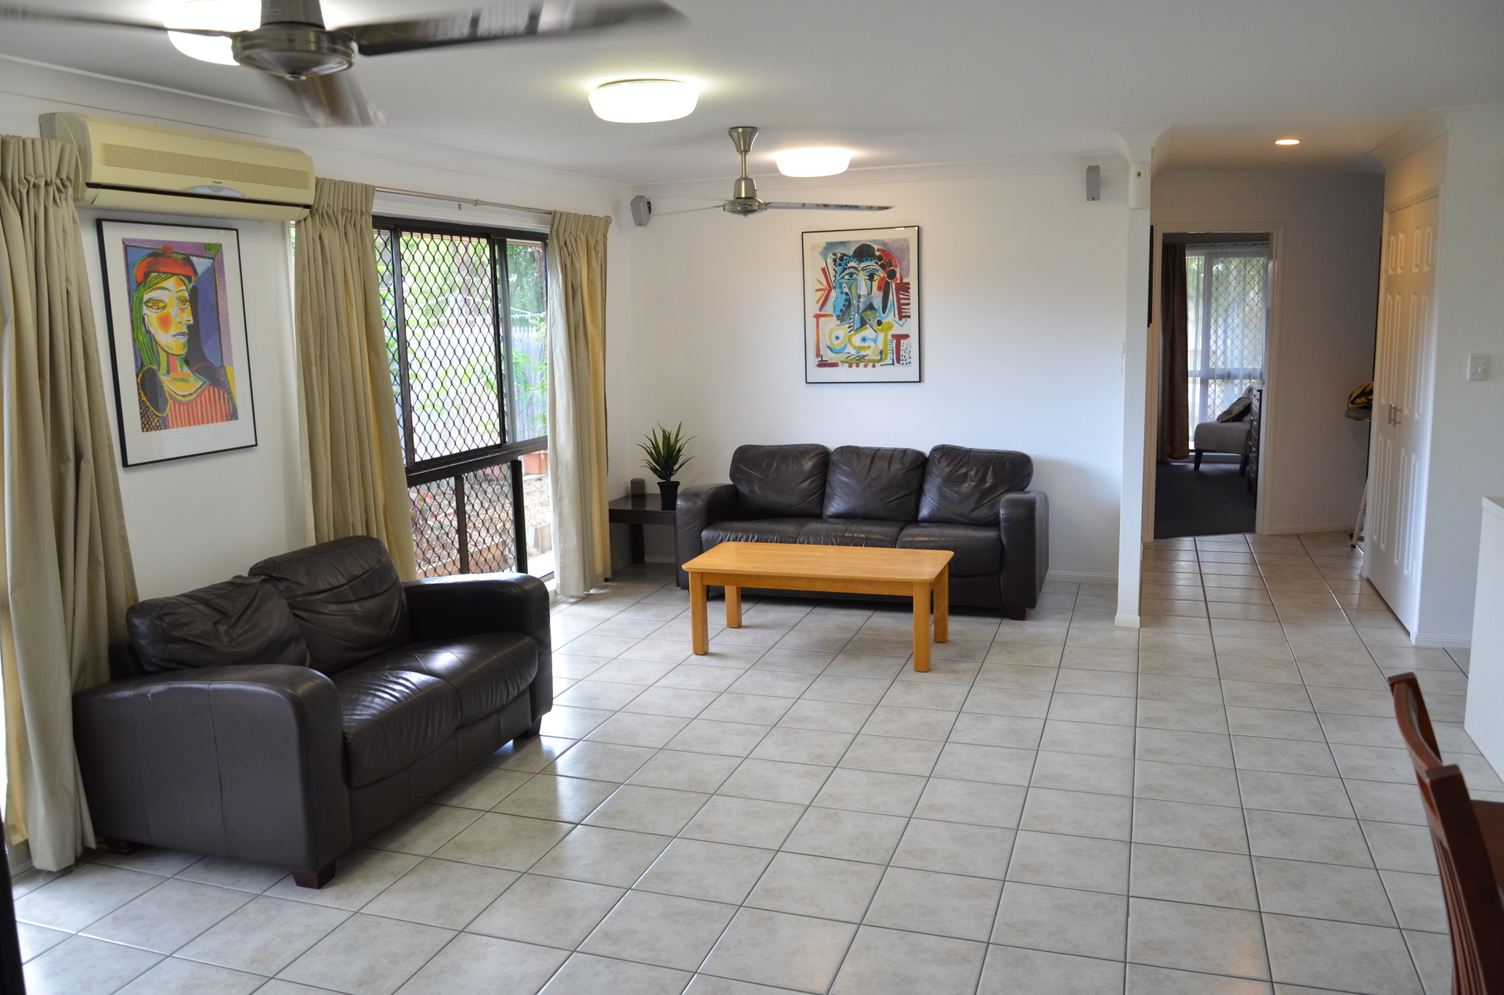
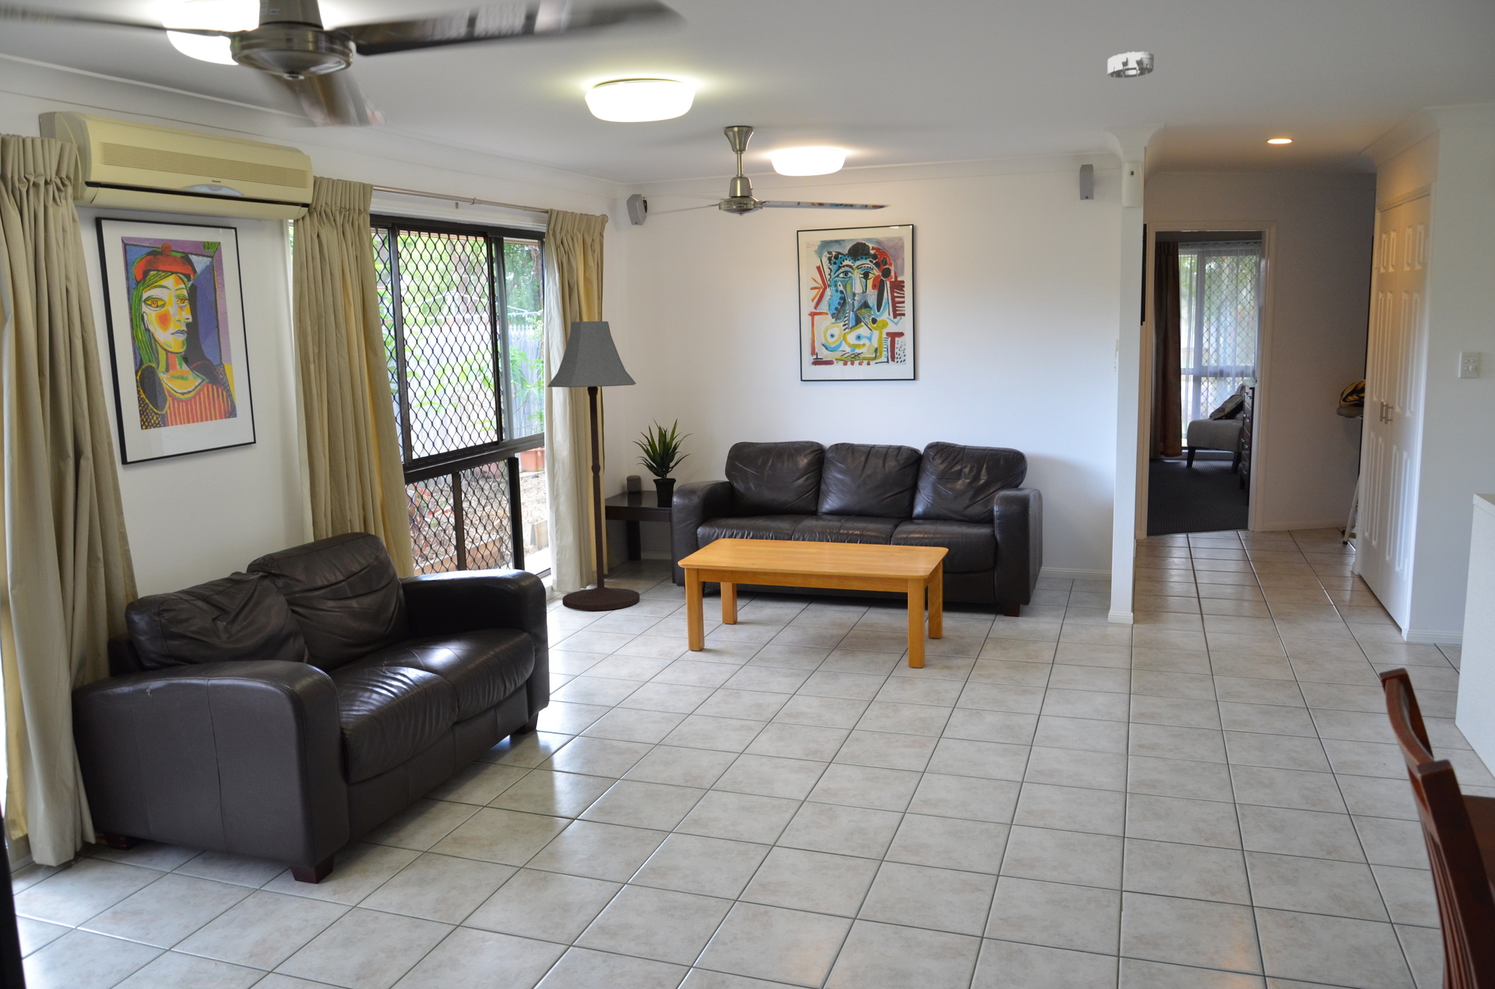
+ smoke detector (1130, 64)
+ floor lamp (595, 464)
